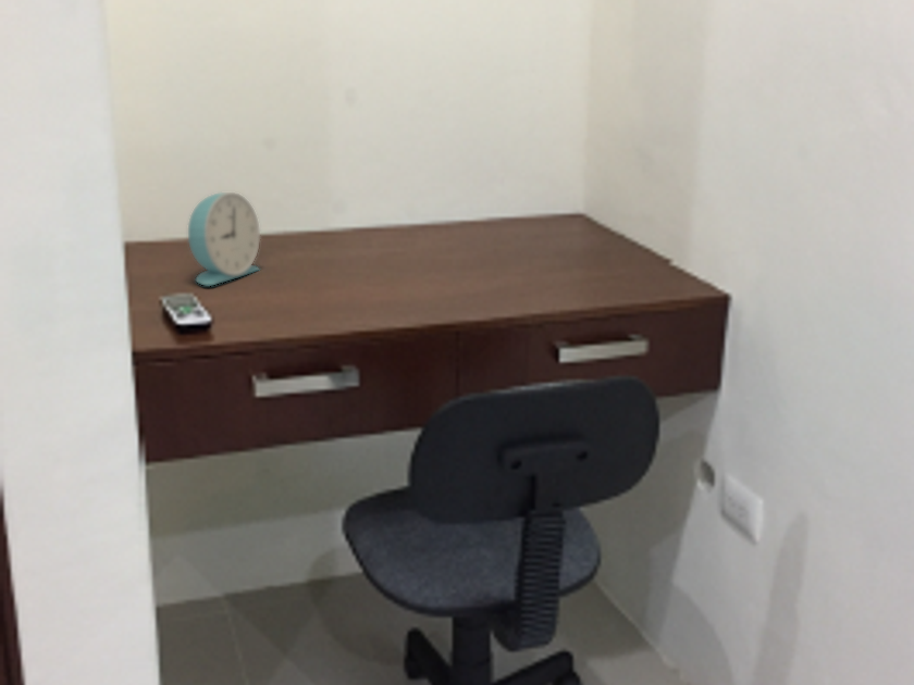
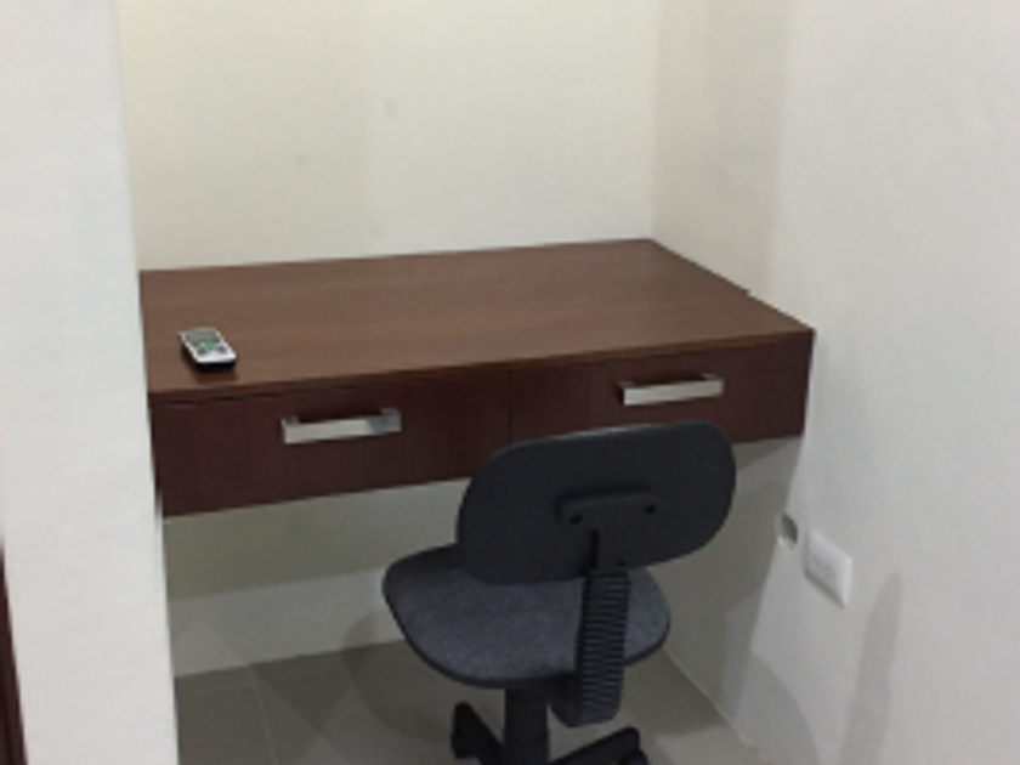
- alarm clock (220, 234)
